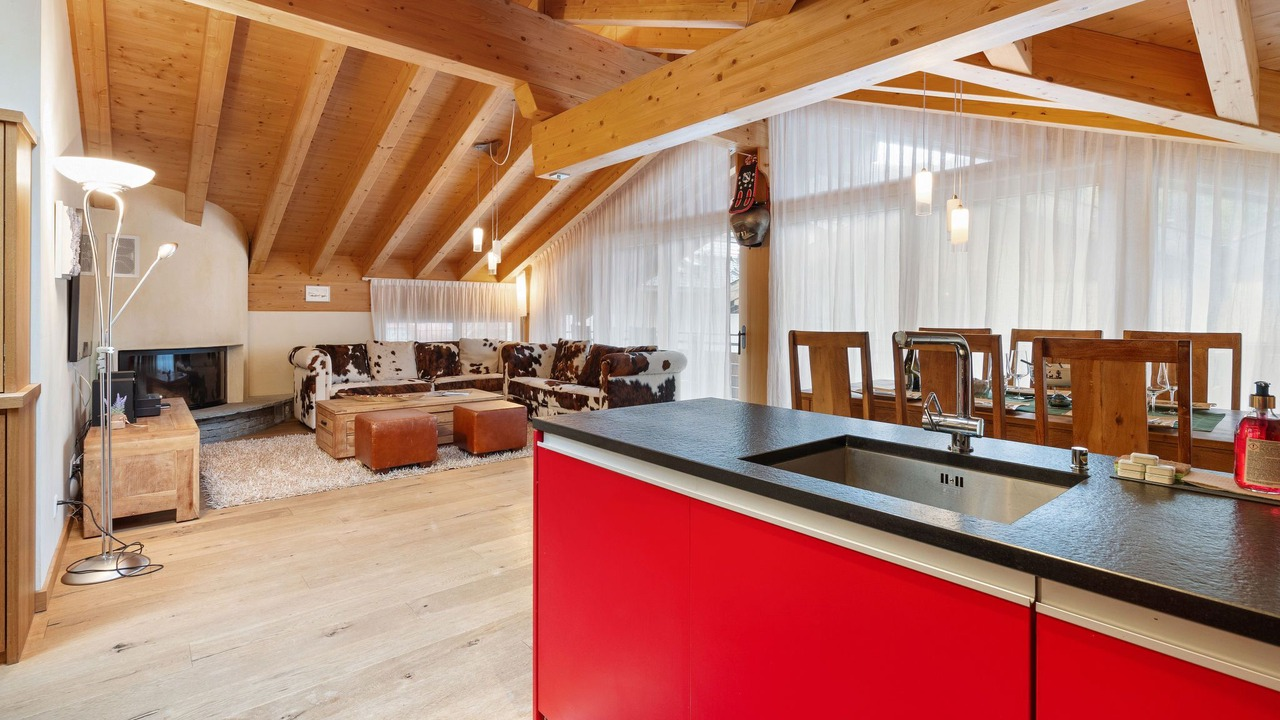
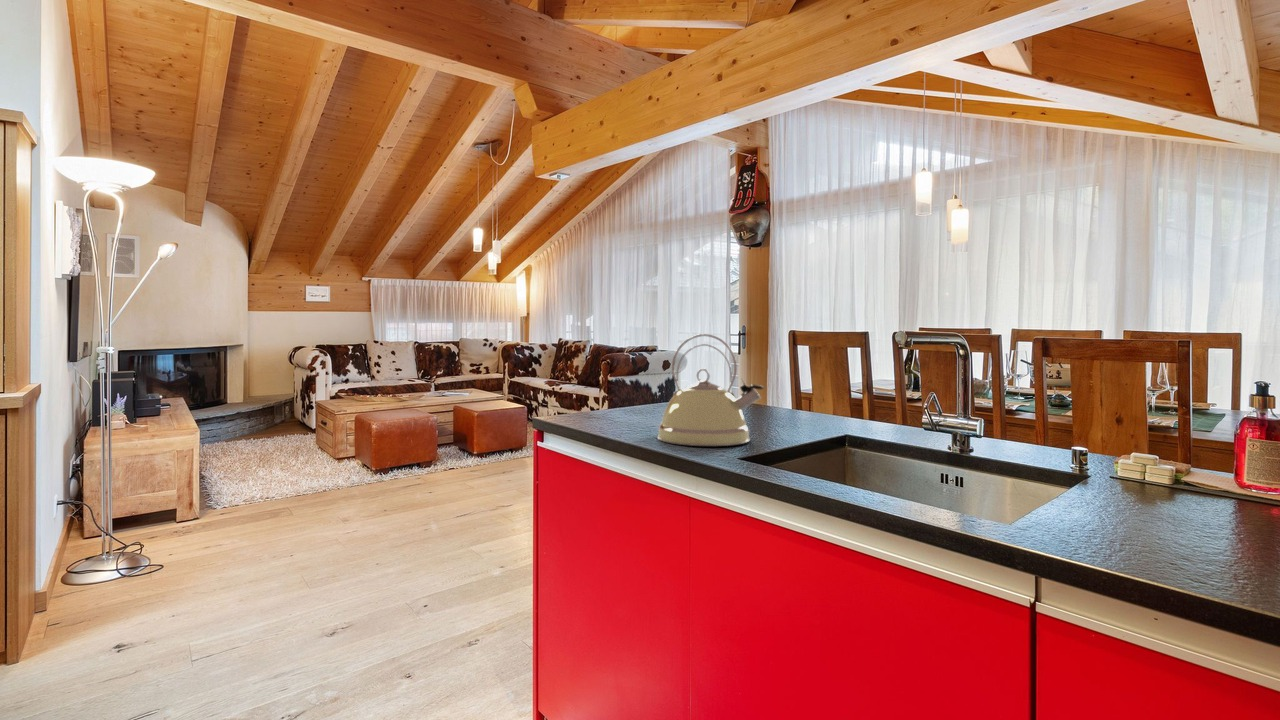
+ kettle (710, 386)
